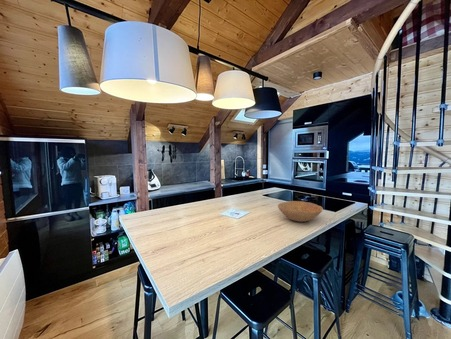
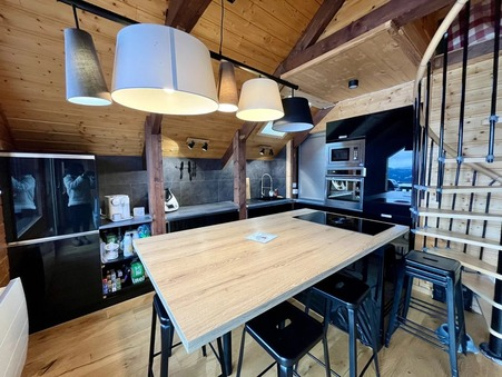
- bowl (299, 212)
